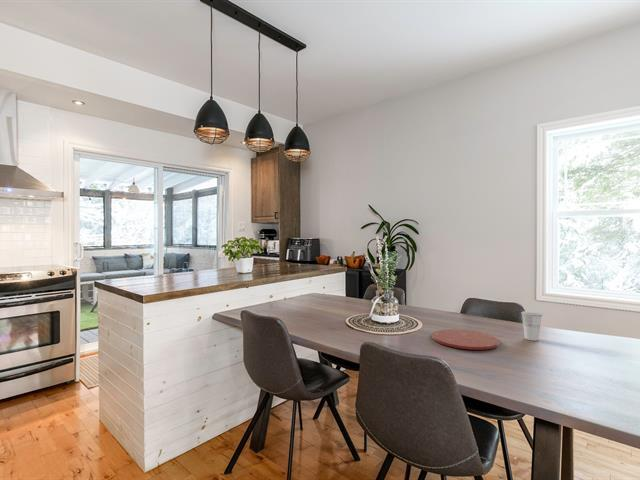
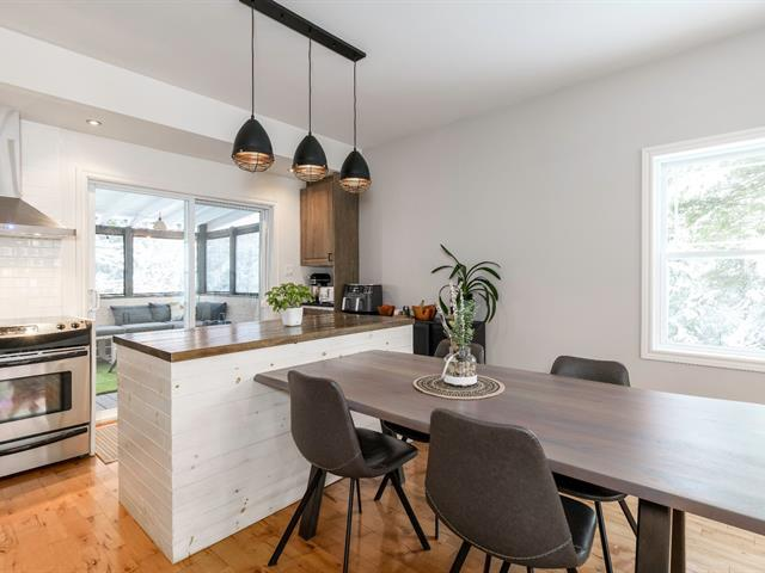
- cup (531, 325)
- plate (464, 338)
